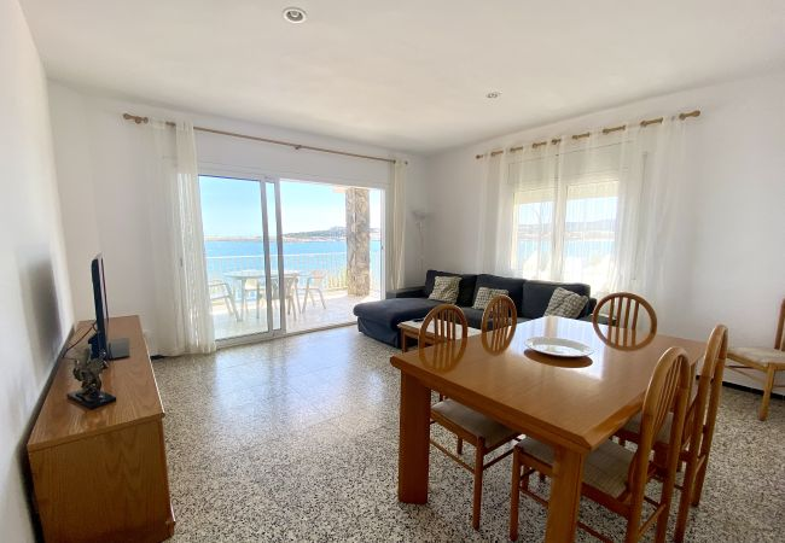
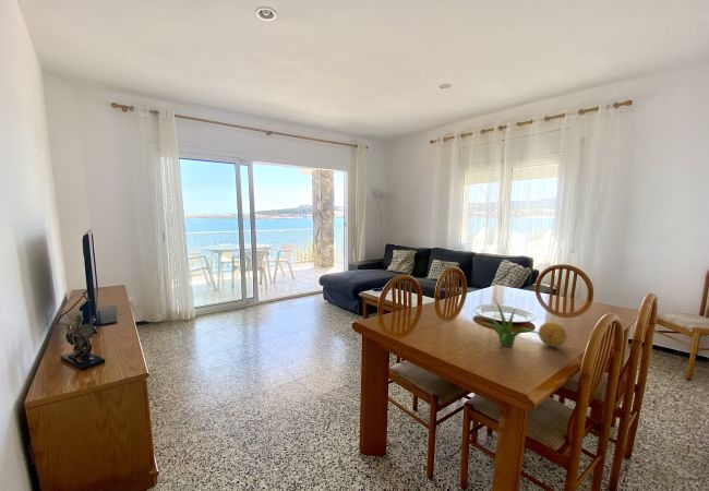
+ fruit (552, 334)
+ plant (502, 322)
